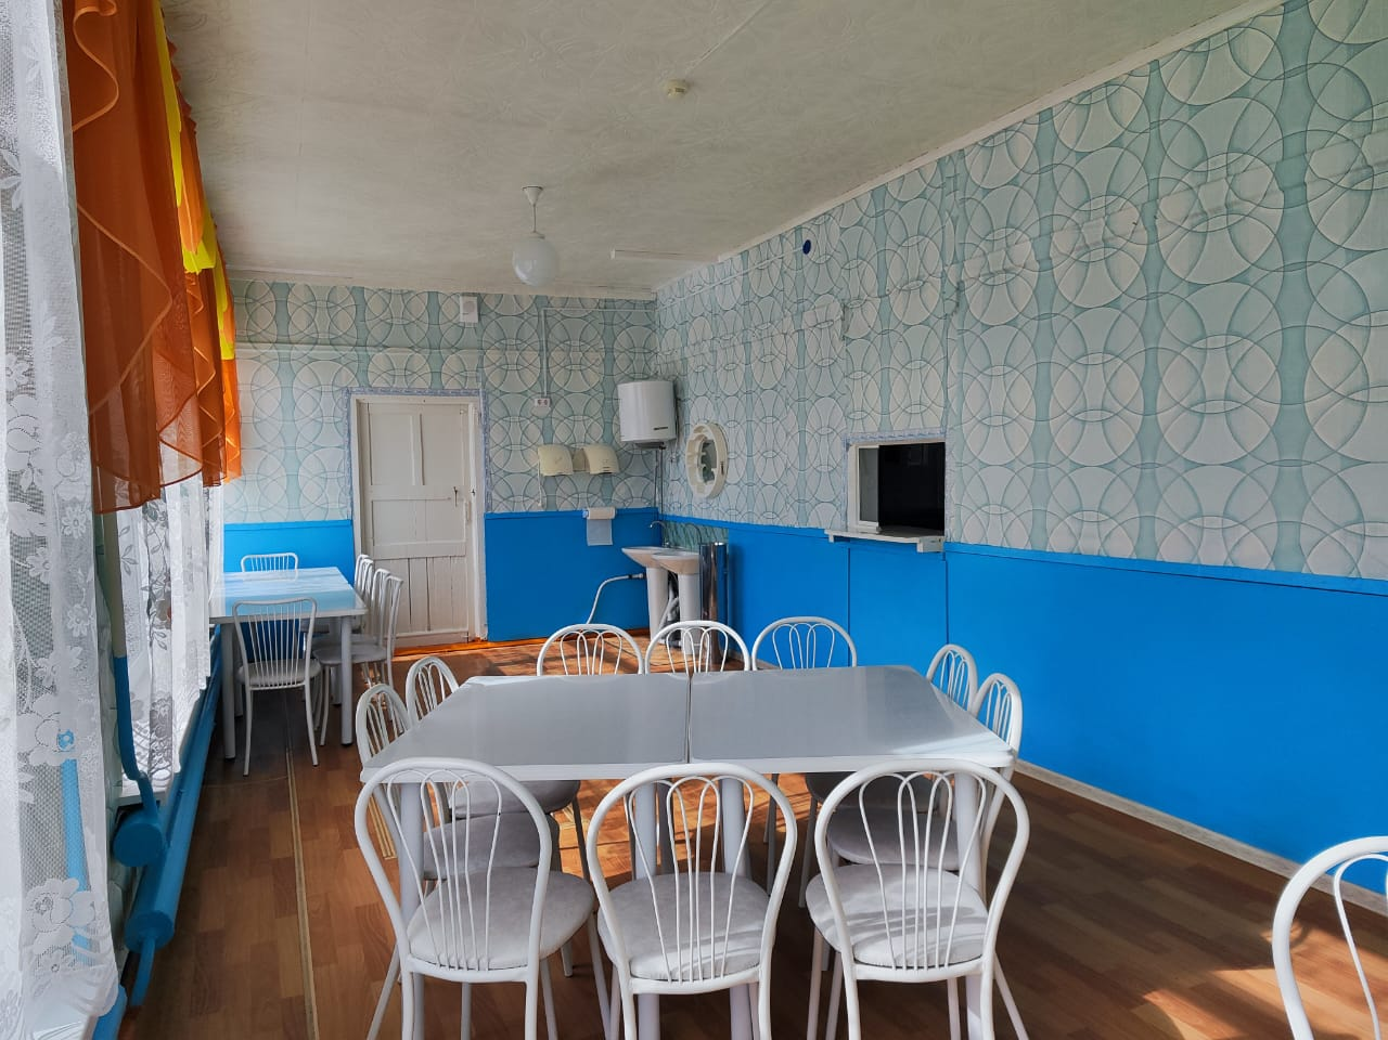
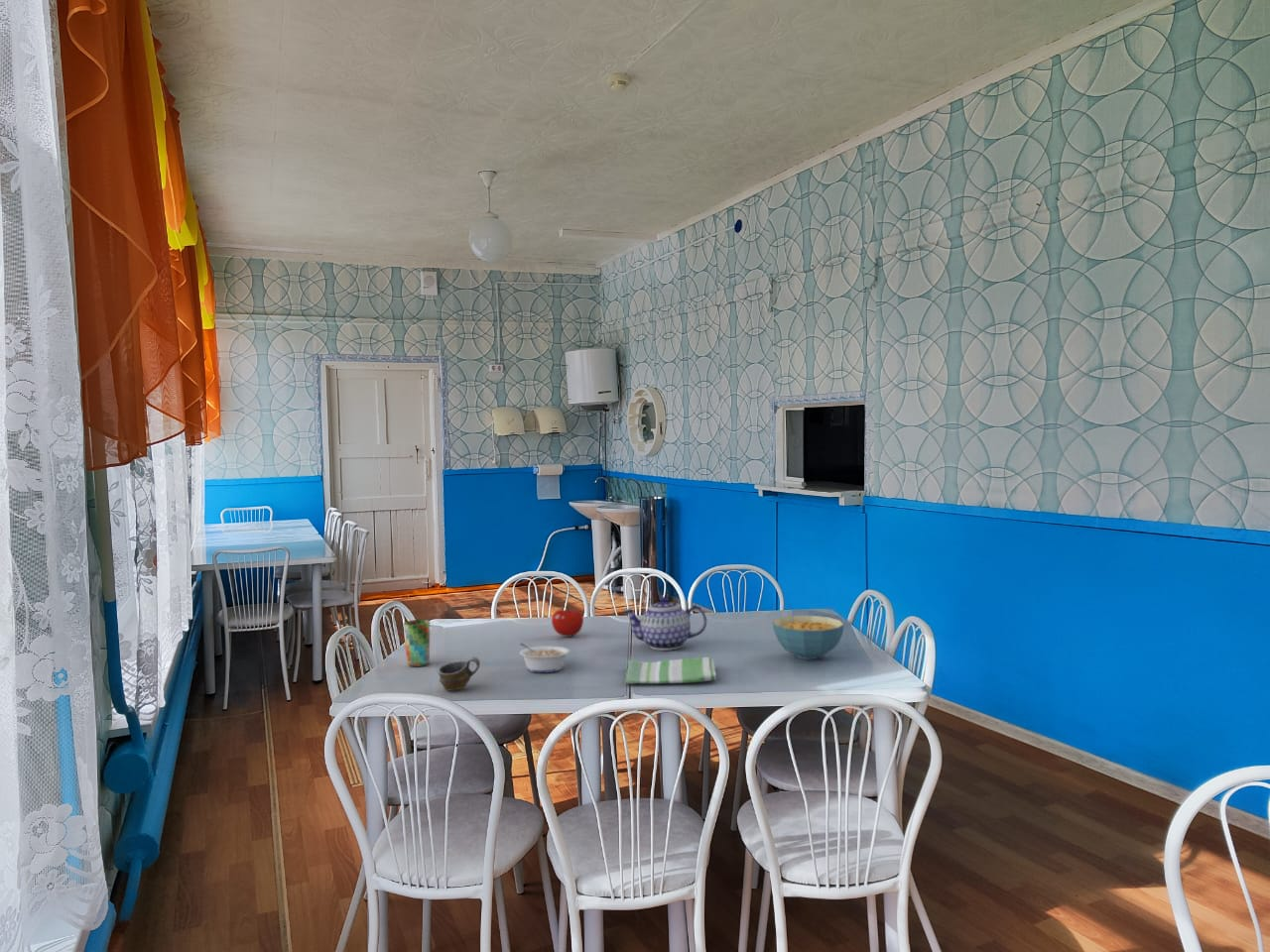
+ teapot (664, 621)
+ cup (417, 643)
+ cereal bowl (808, 640)
+ dish towel (671, 670)
+ legume (543, 657)
+ cup (455, 673)
+ fruit (568, 620)
